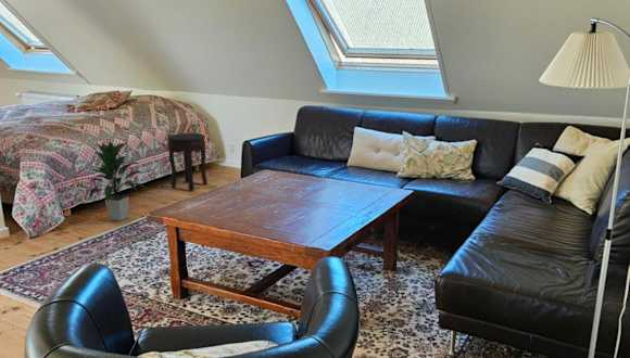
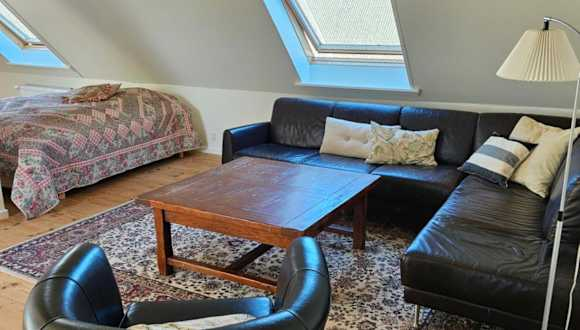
- indoor plant (113, 179)
- side table (187, 161)
